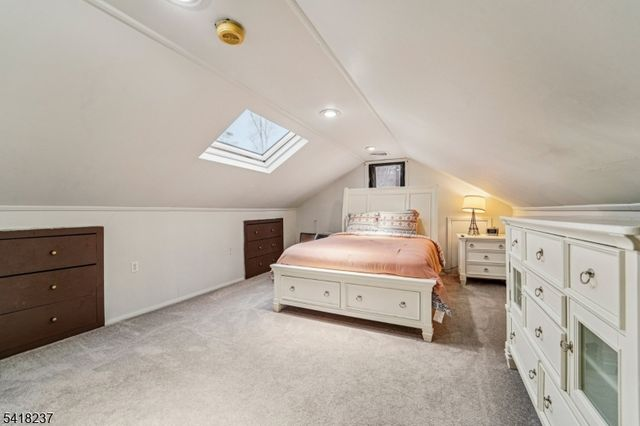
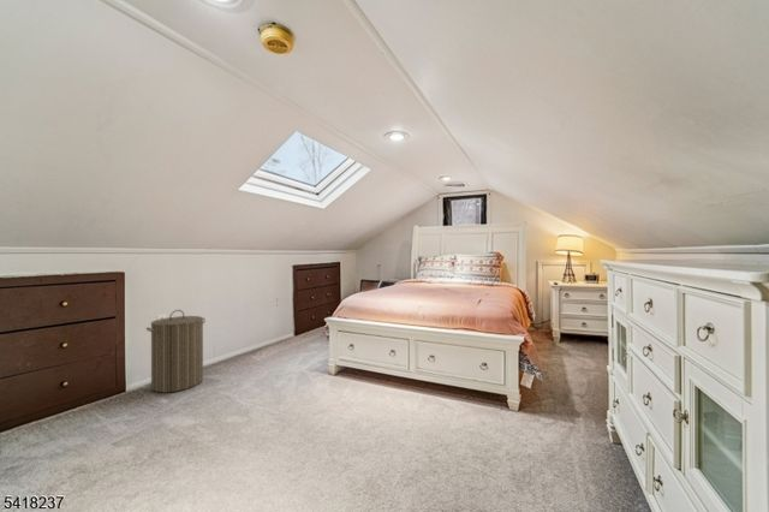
+ laundry hamper (178, 346)
